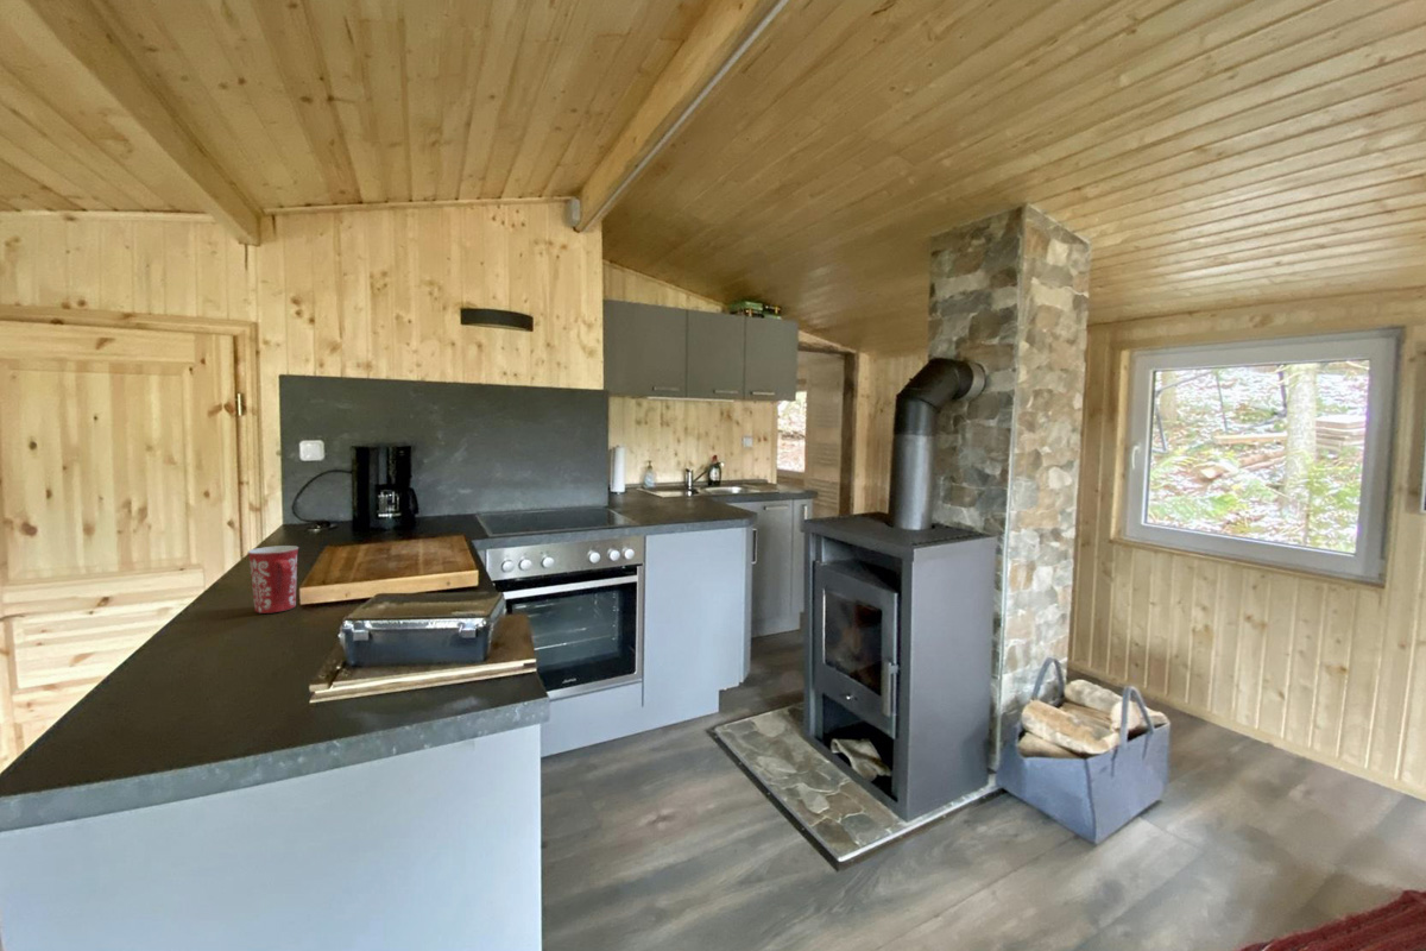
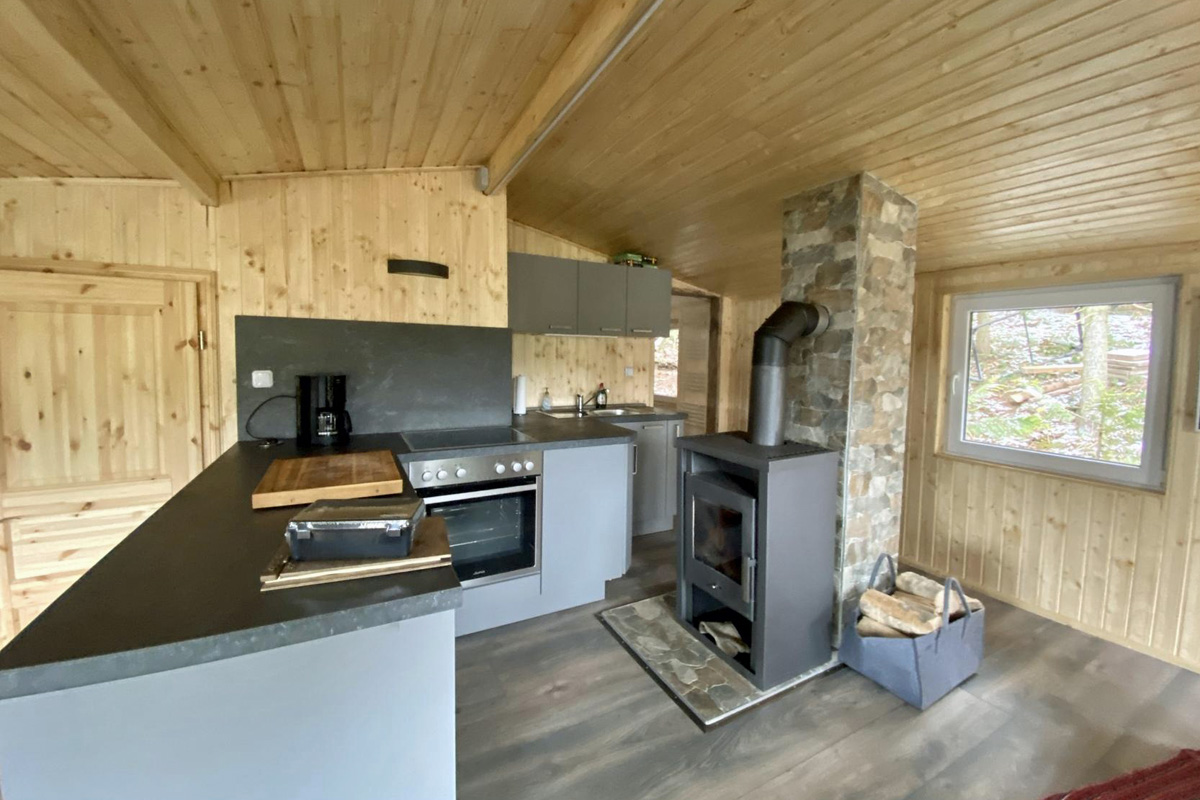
- mug (276, 580)
